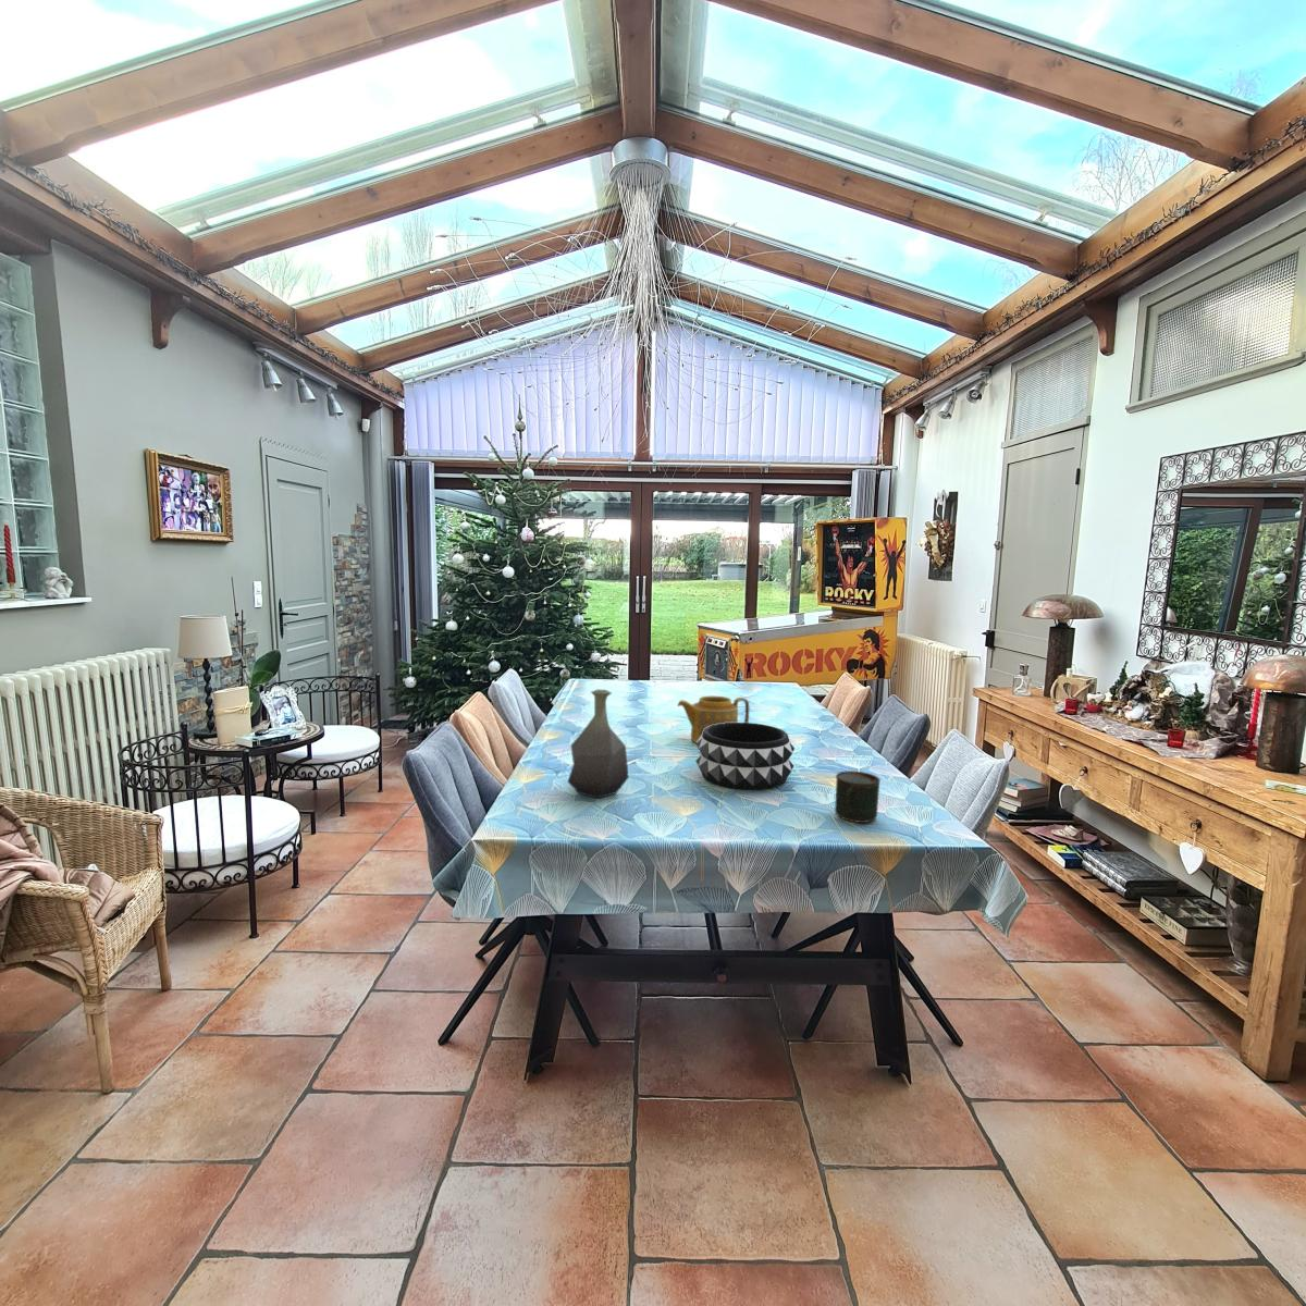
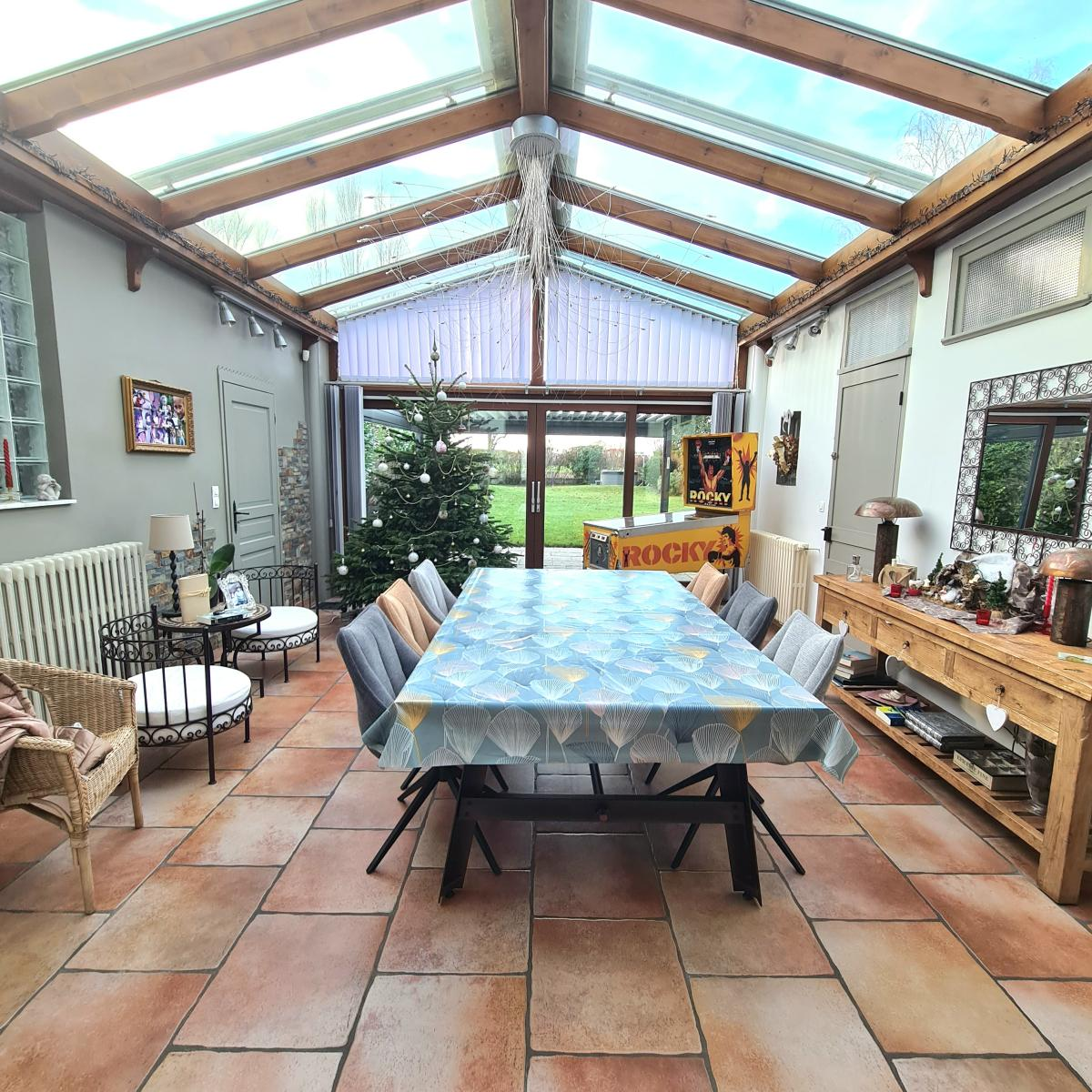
- decorative bowl (744, 755)
- vase (598, 742)
- teapot (713, 720)
- mug (854, 798)
